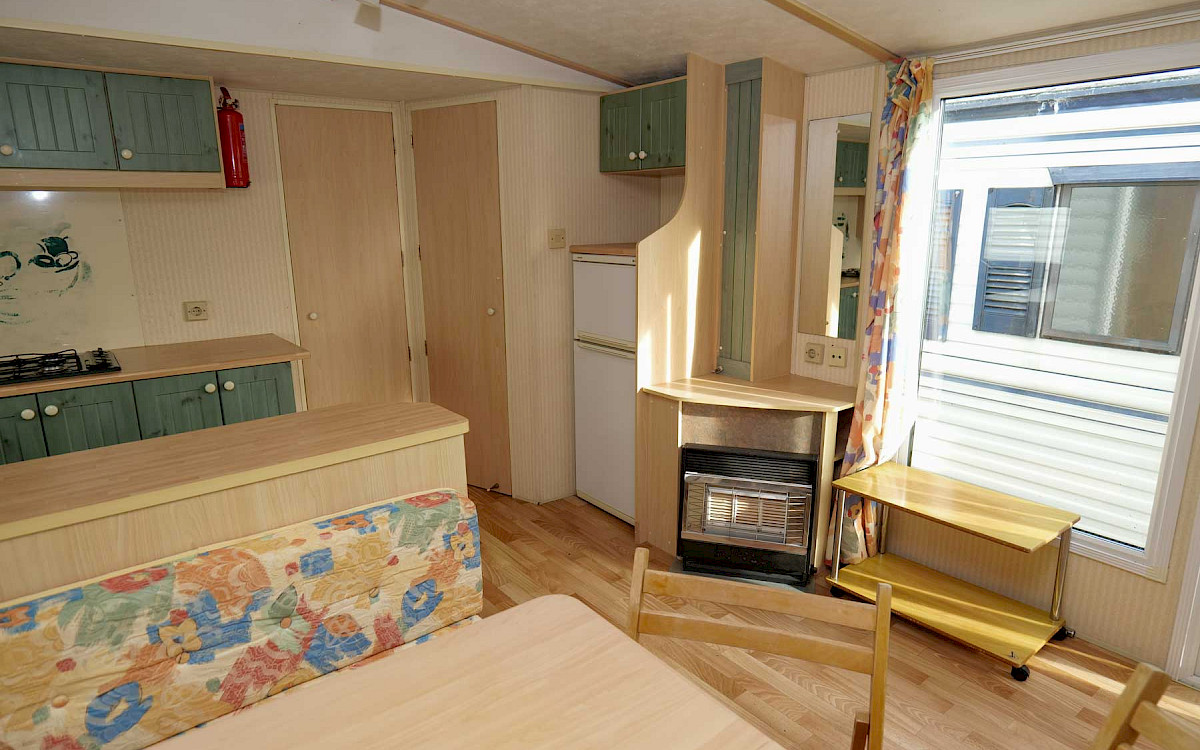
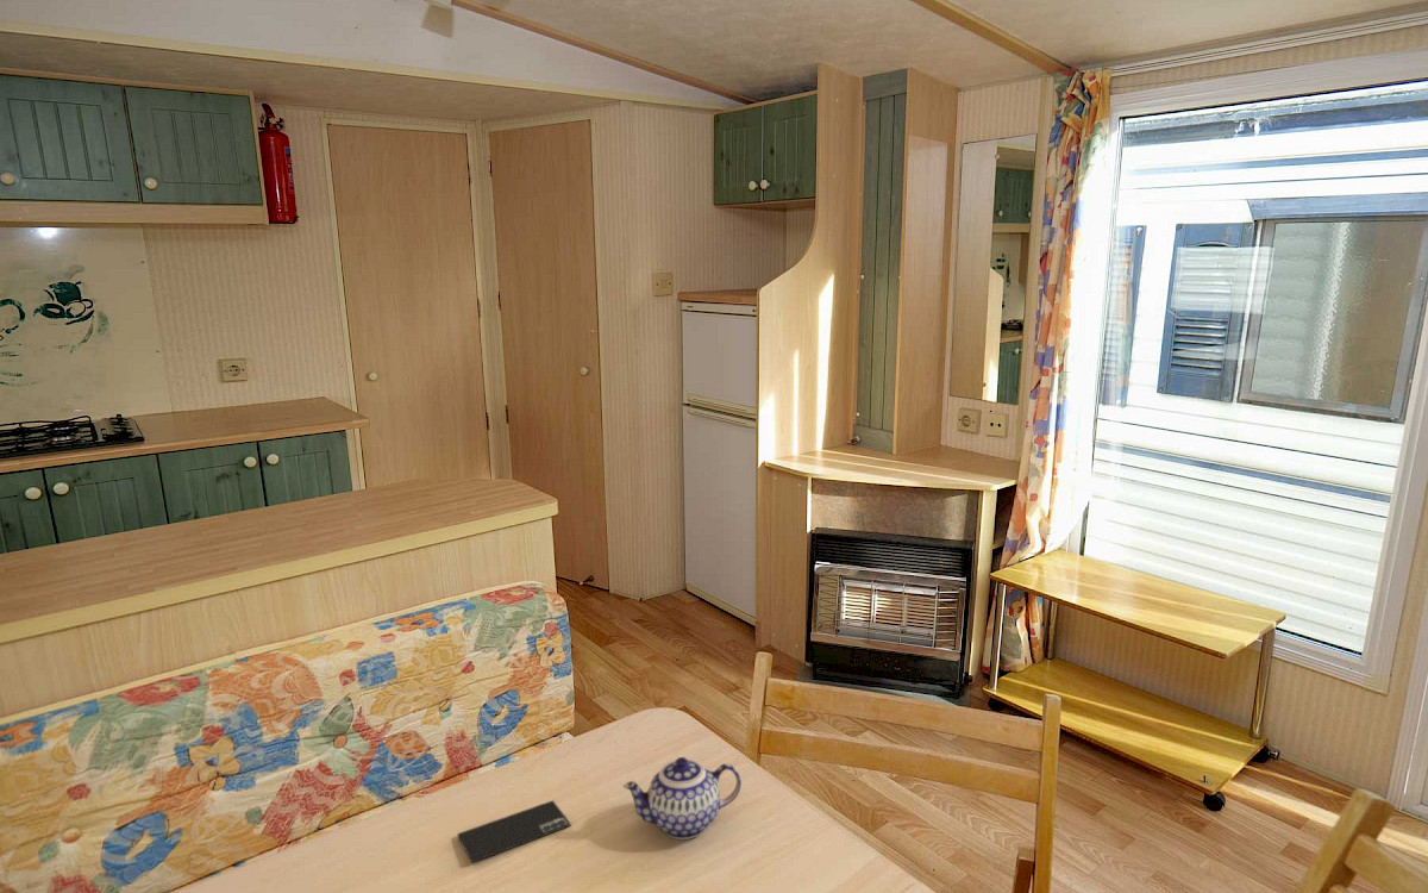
+ smartphone (514, 829)
+ teapot (683, 792)
